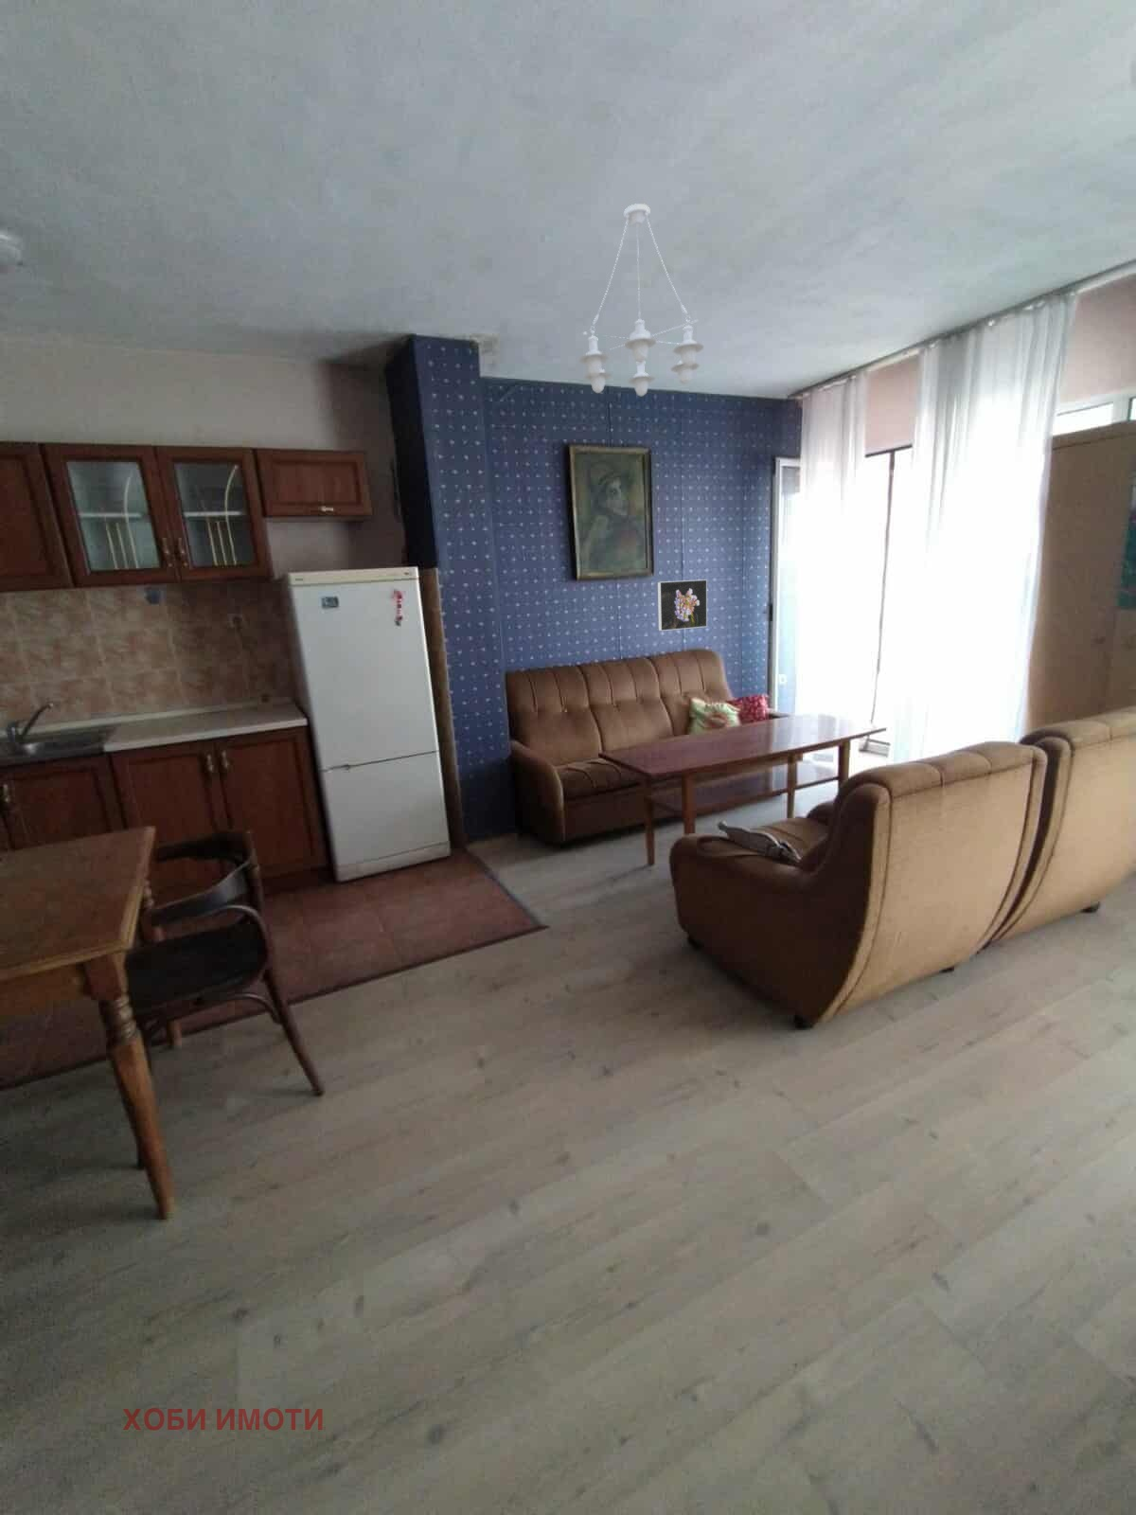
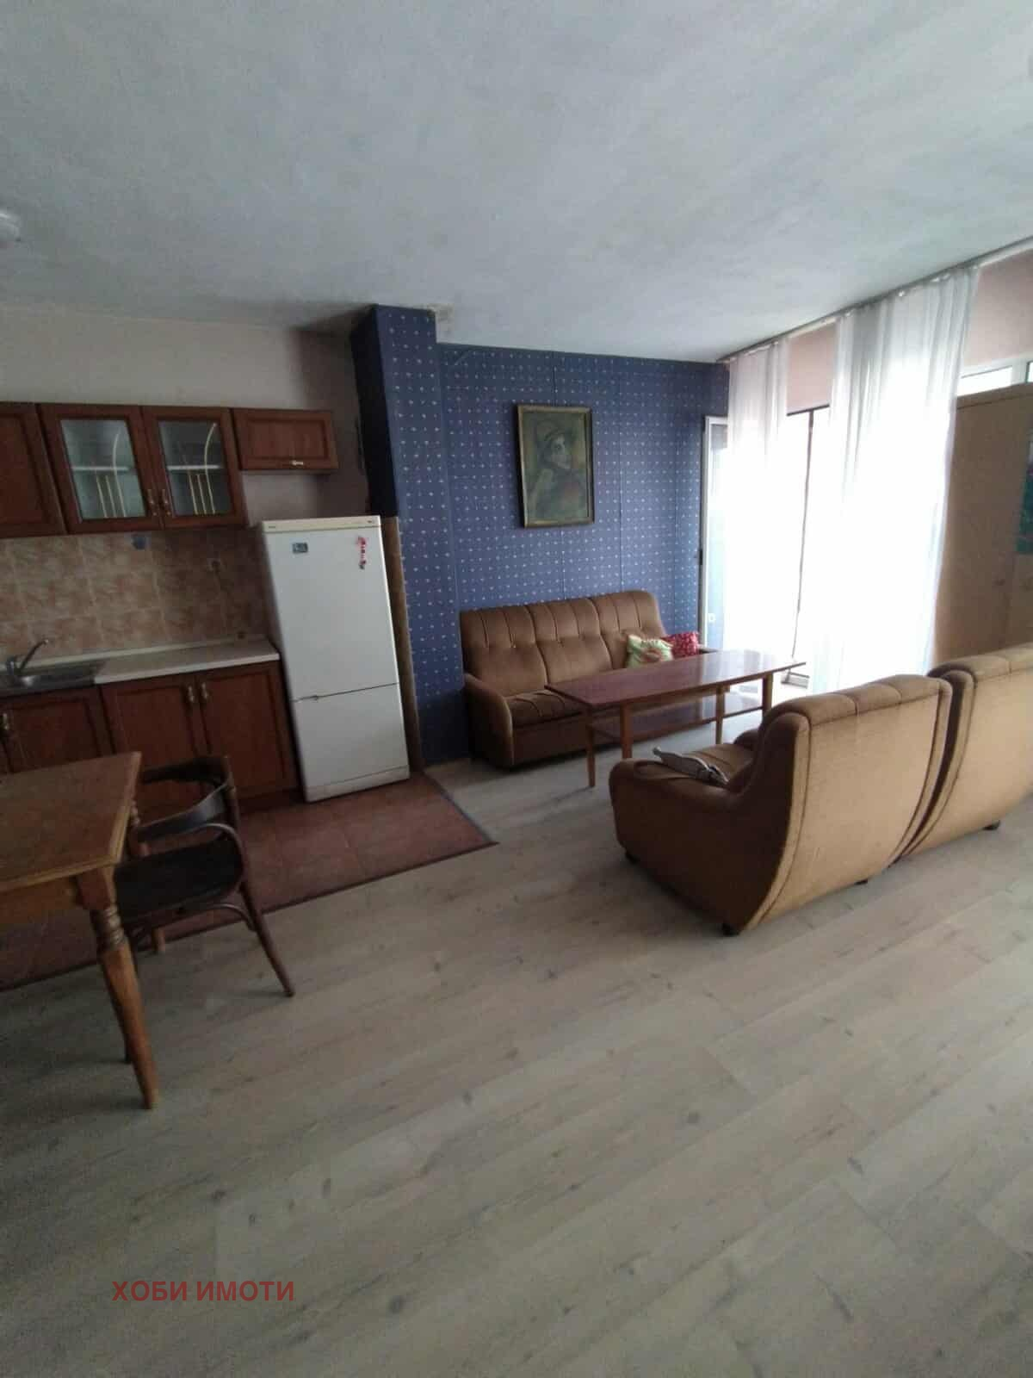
- chandelier (638, 296)
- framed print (683, 604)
